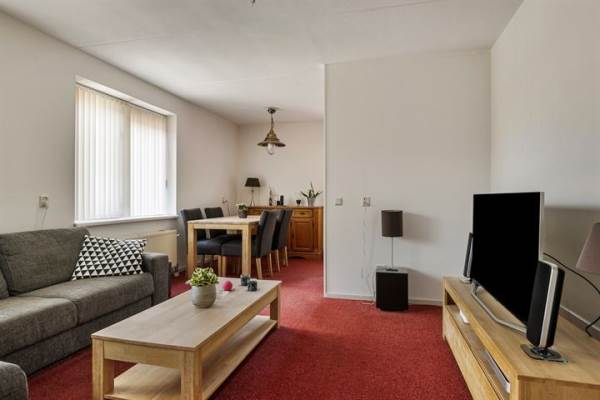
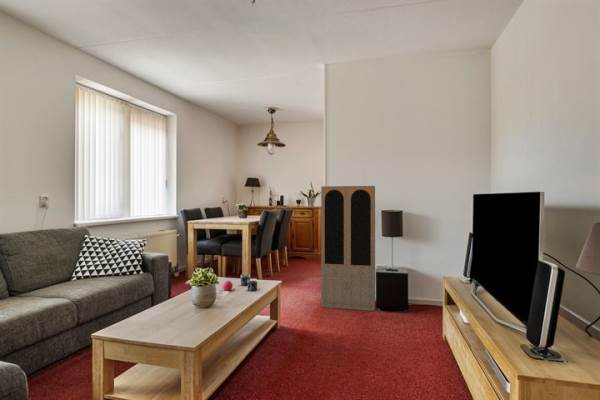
+ cabinet (348, 245)
